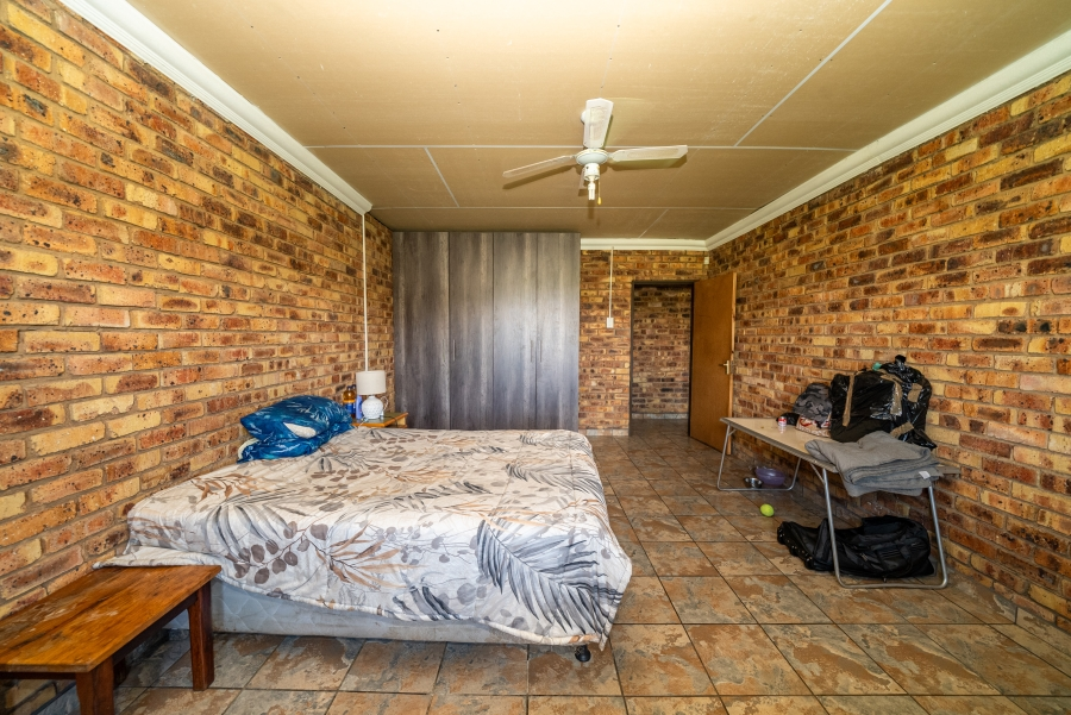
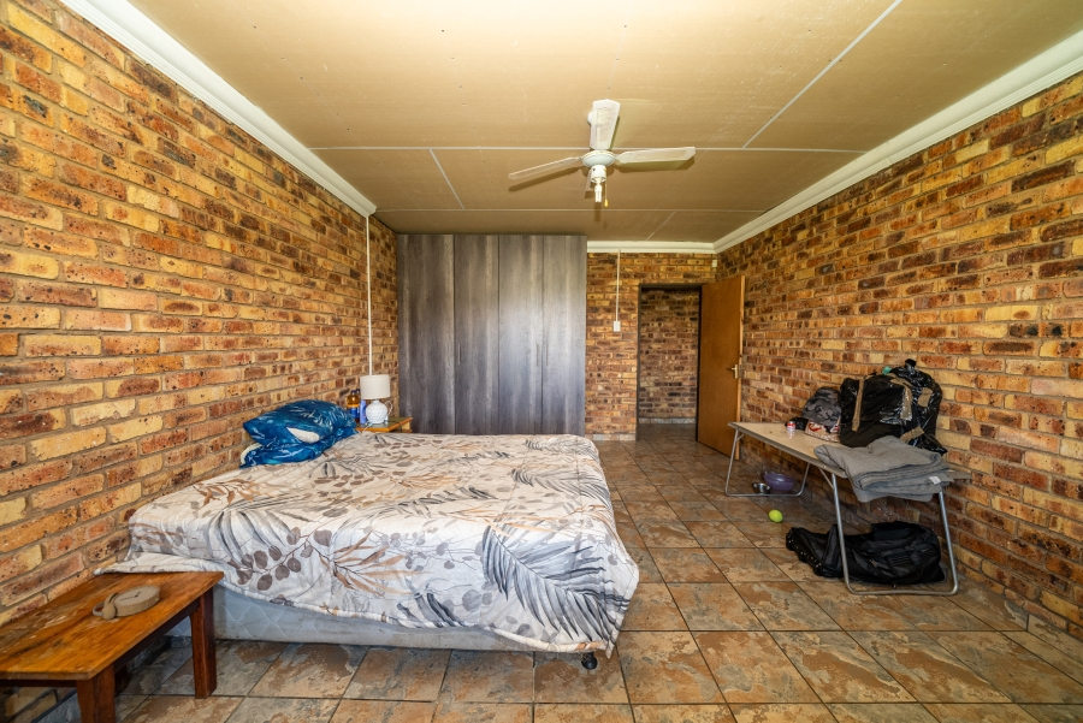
+ alarm clock (128, 600)
